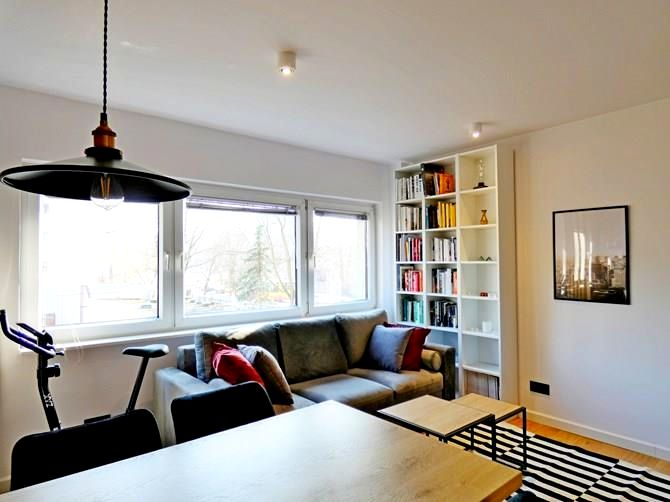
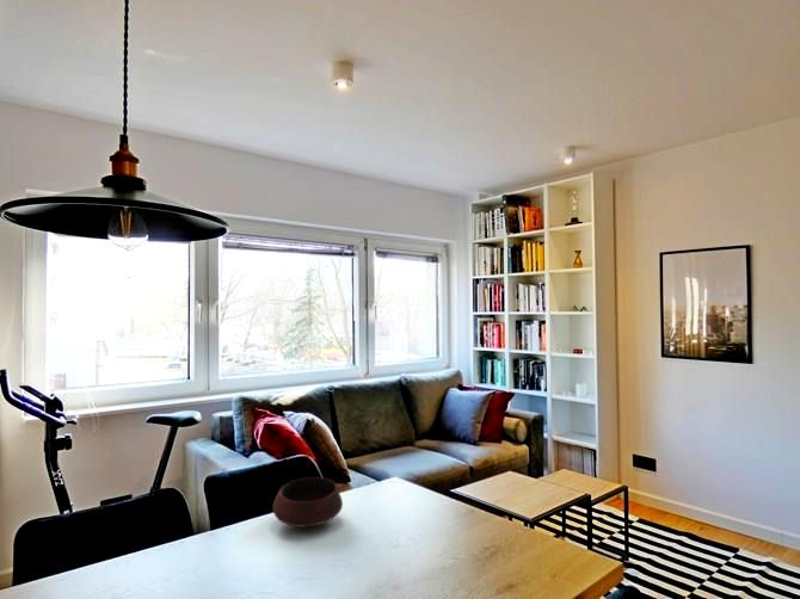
+ bowl (308, 502)
